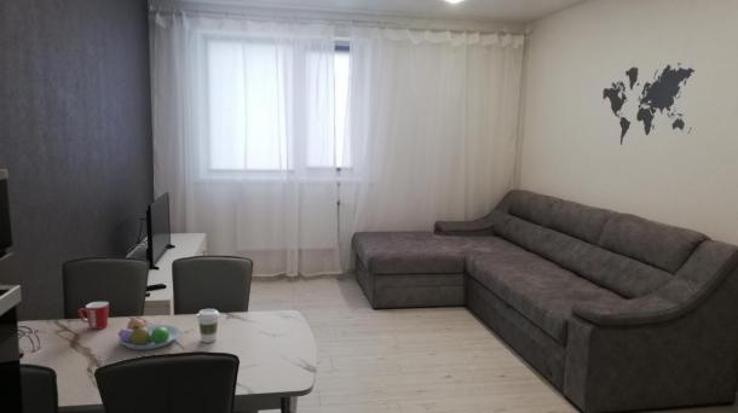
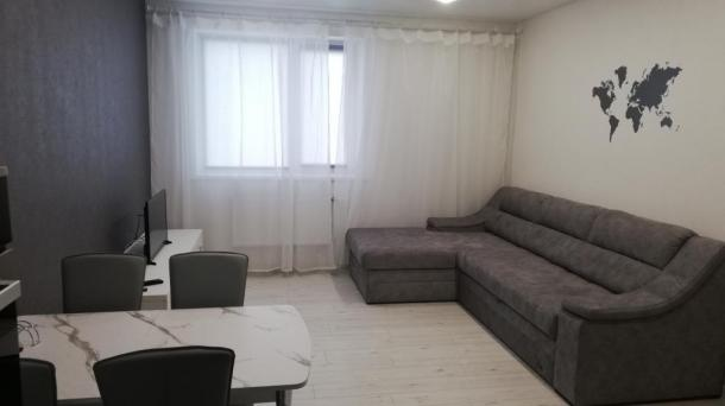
- fruit bowl (150, 330)
- coffee cup (208, 325)
- mug (93, 315)
